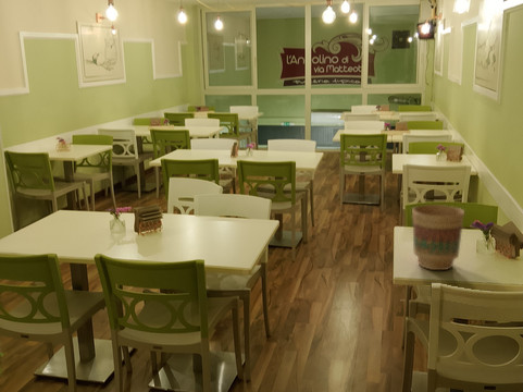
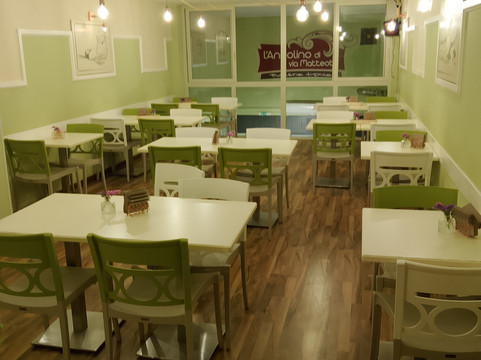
- flower pot (436, 237)
